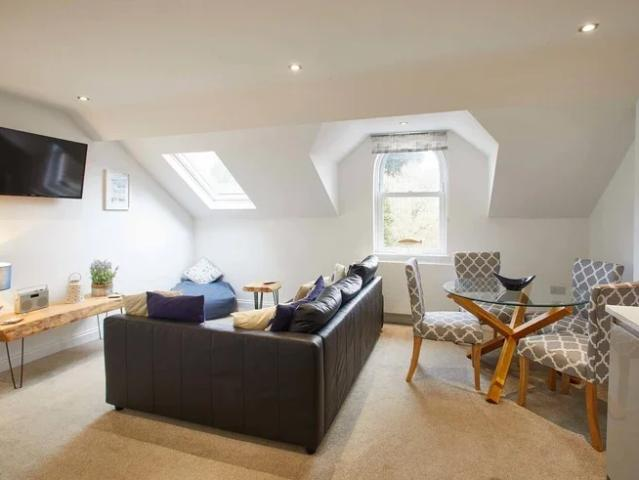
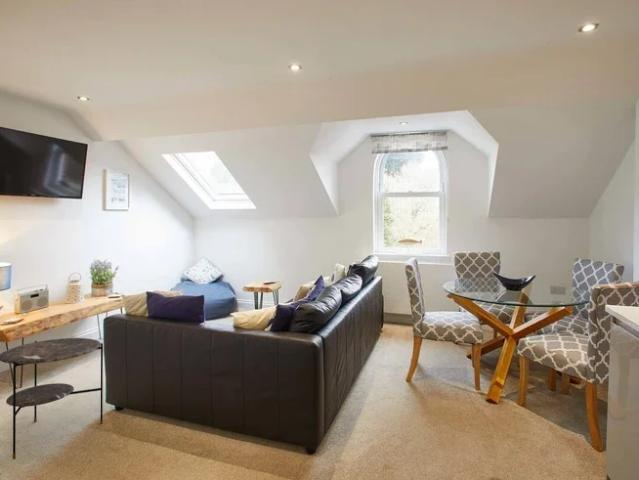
+ side table (53, 390)
